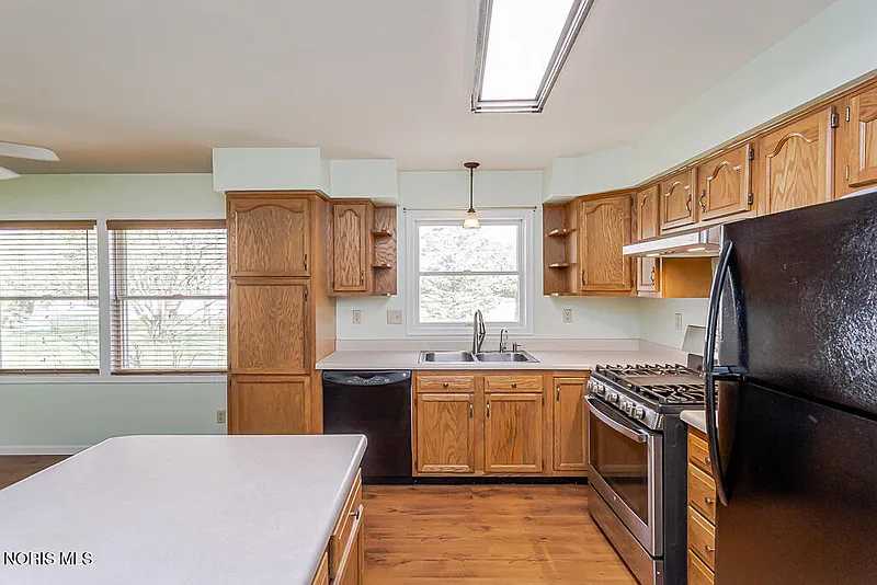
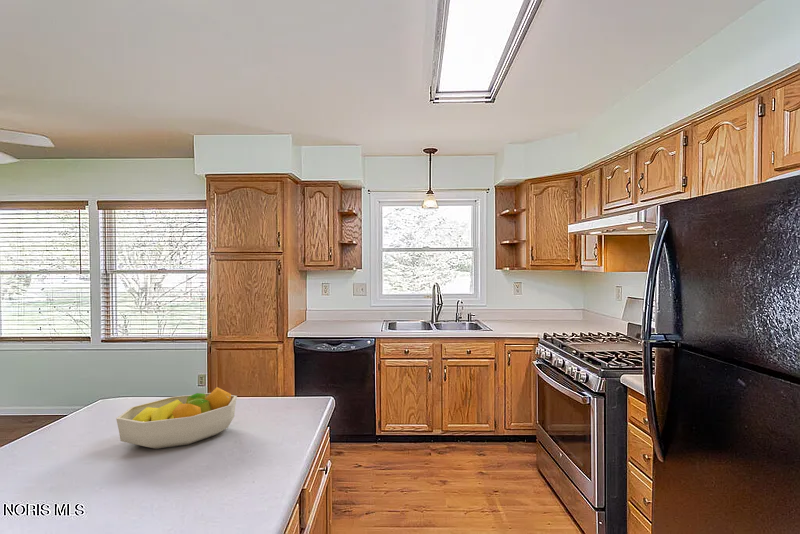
+ fruit bowl (181, 414)
